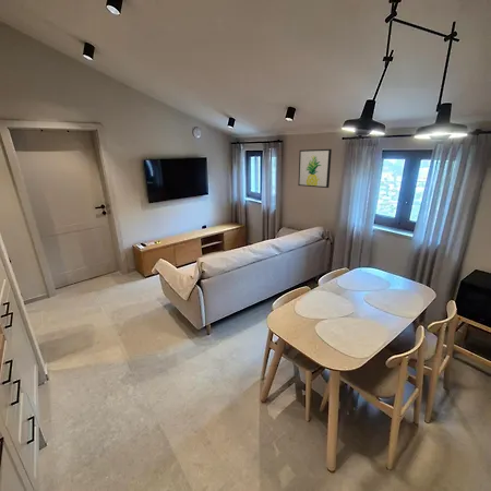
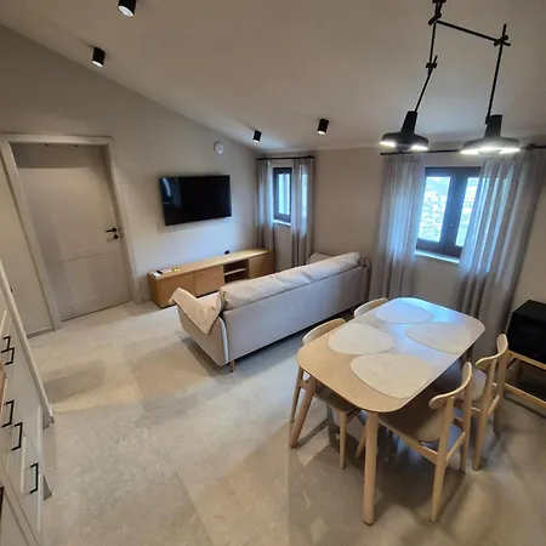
- wall art (313, 168)
